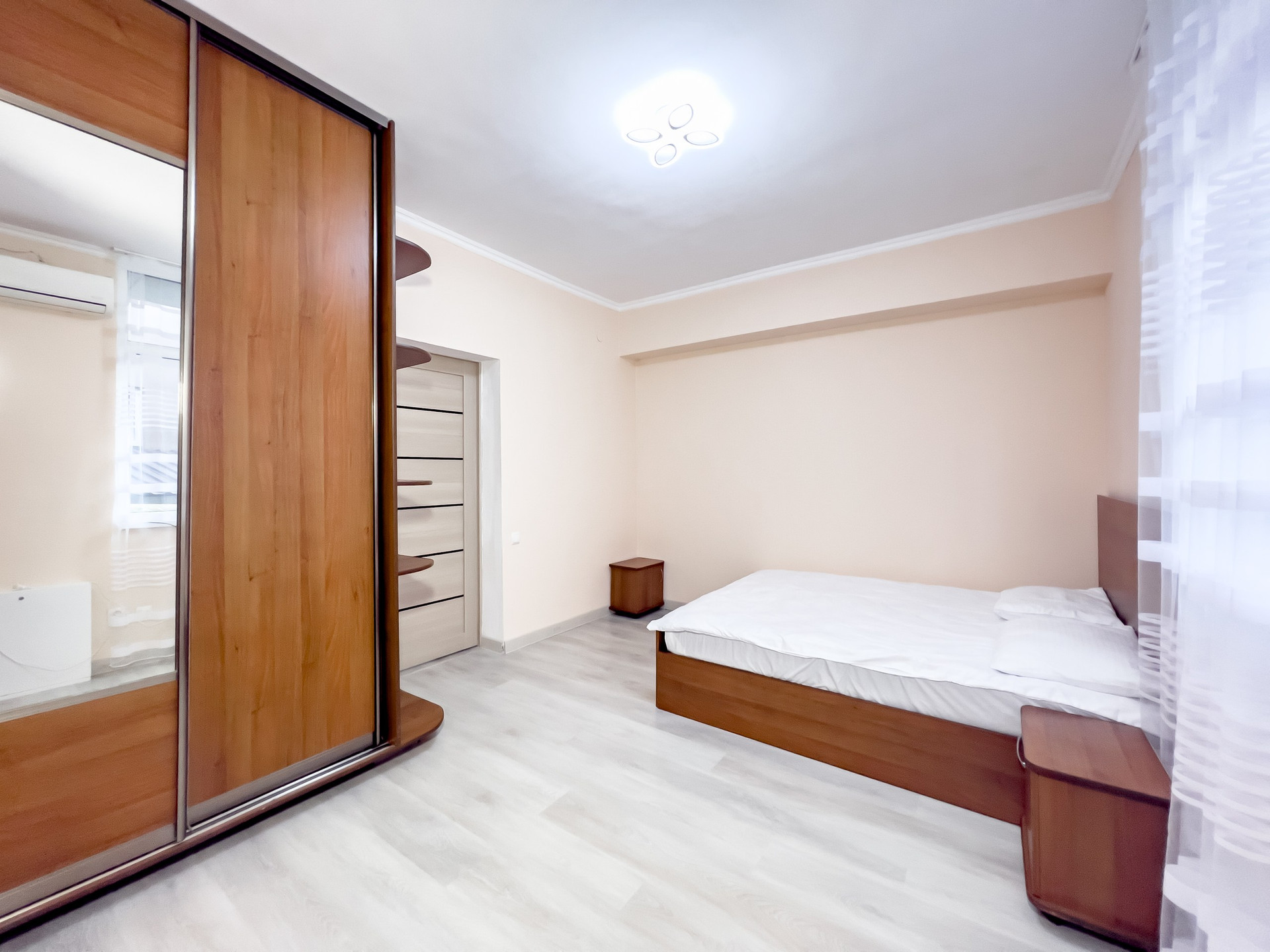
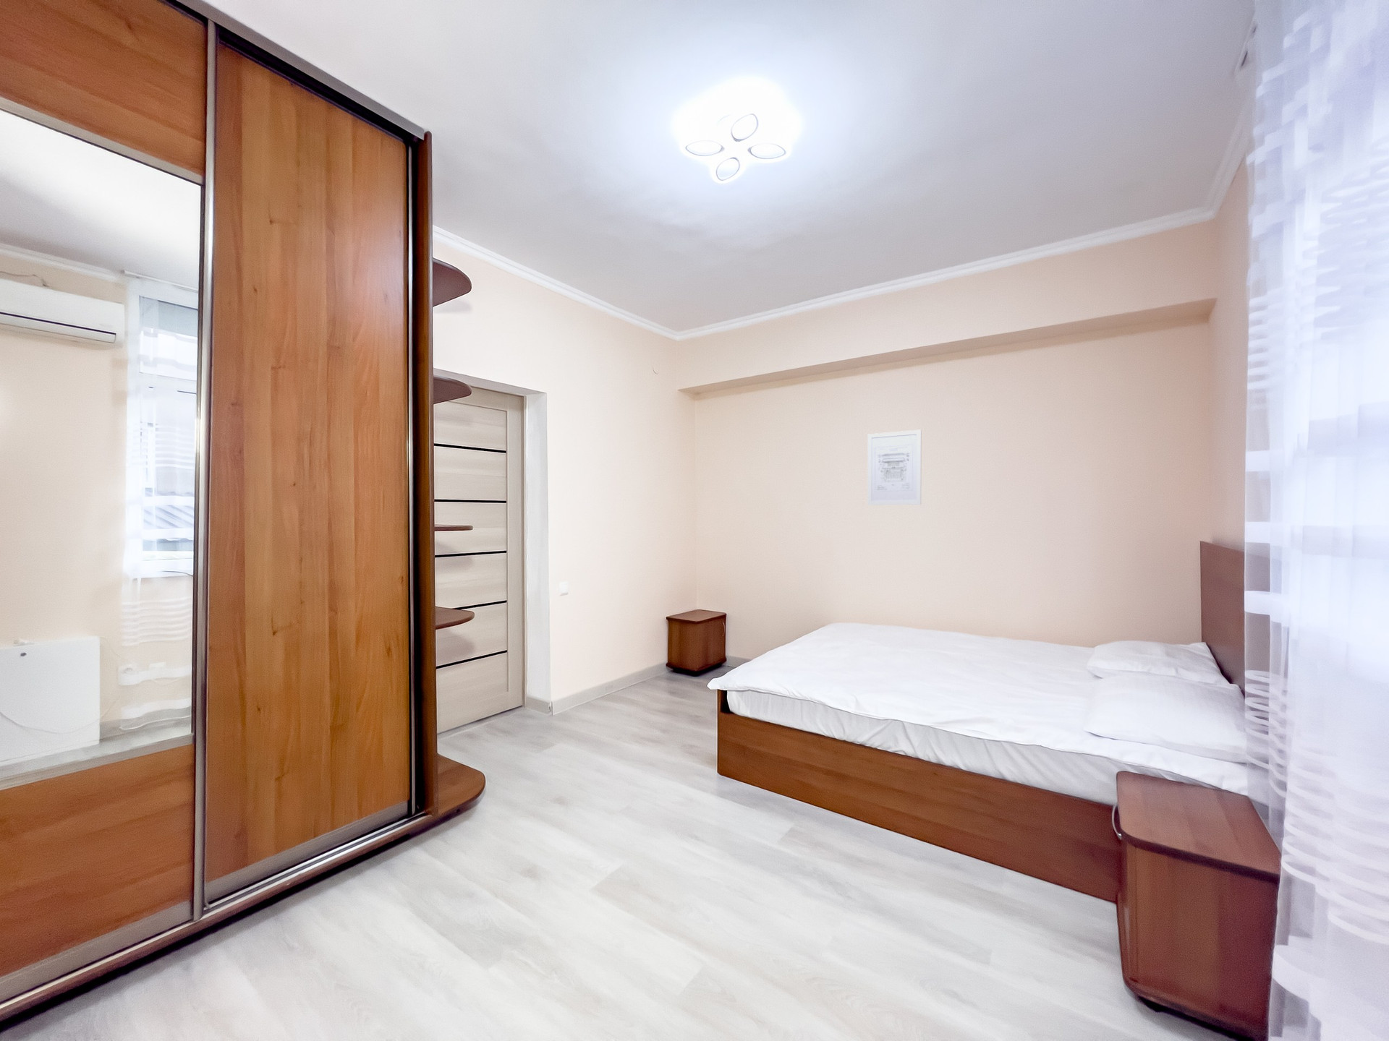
+ wall art (894, 468)
